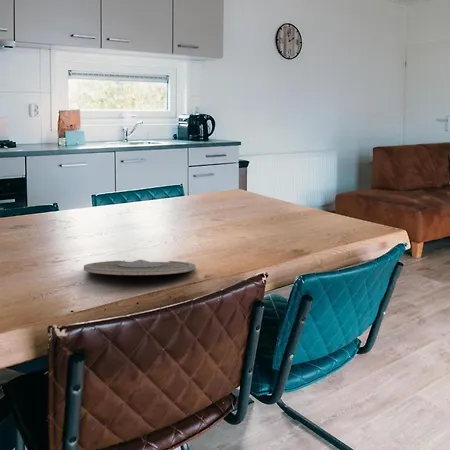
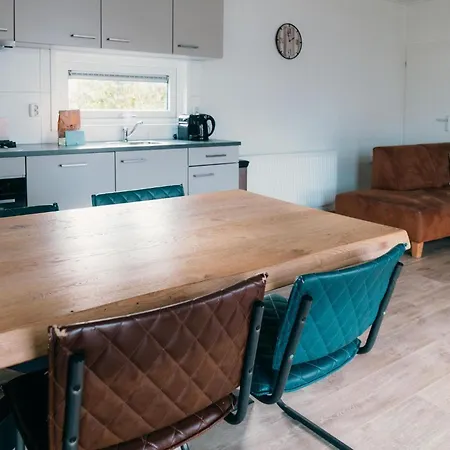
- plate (140, 266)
